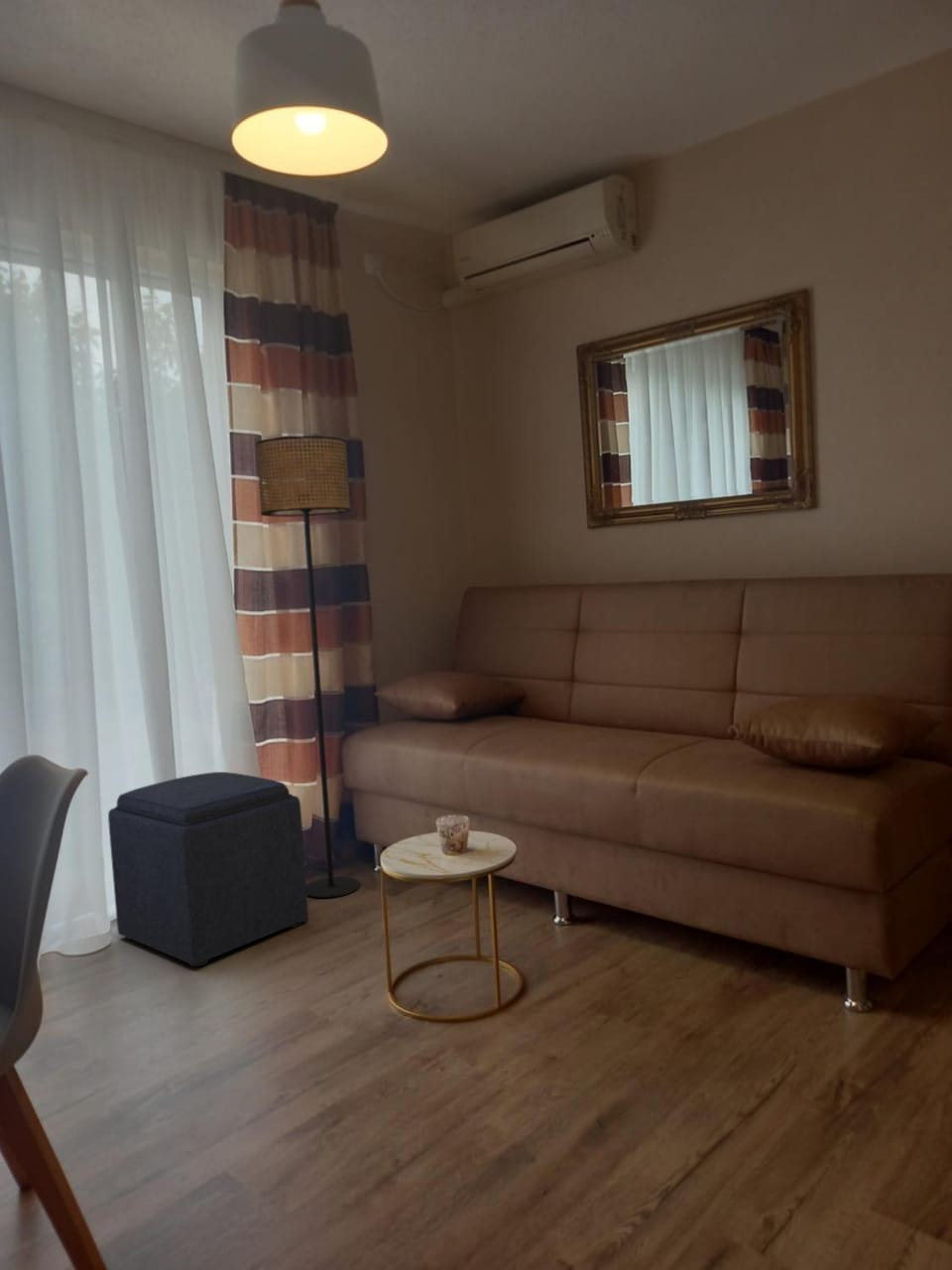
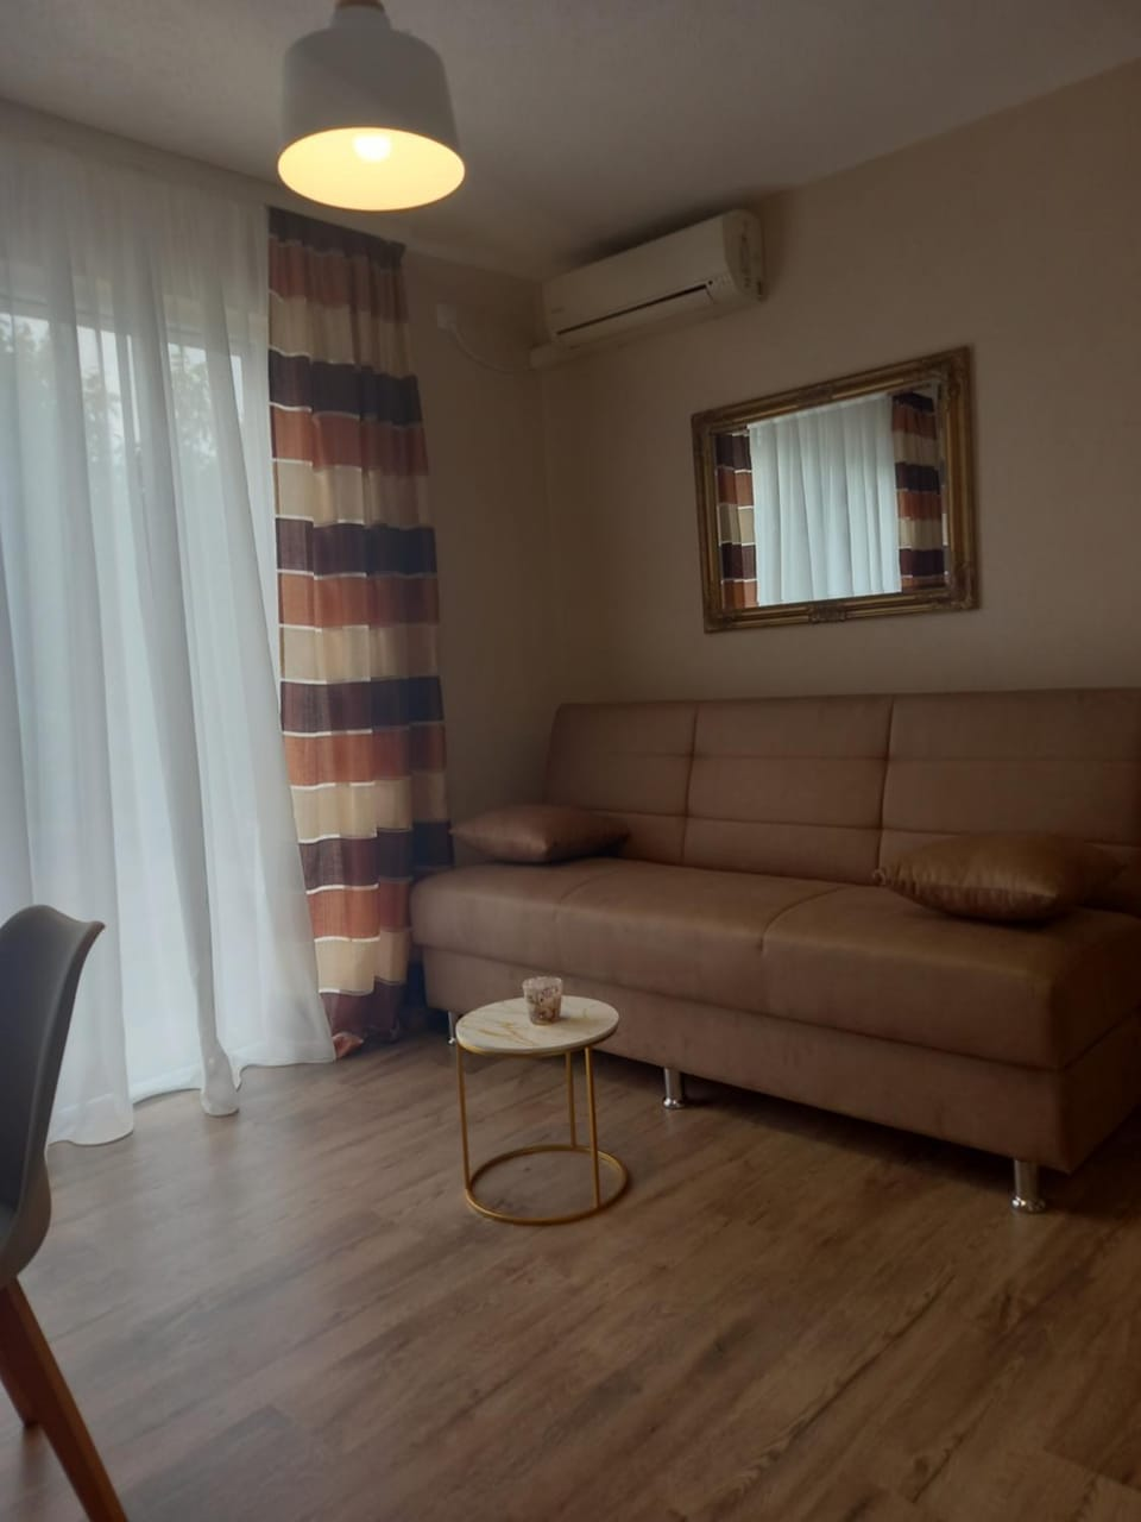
- ottoman (208, 856)
- floor lamp (316, 669)
